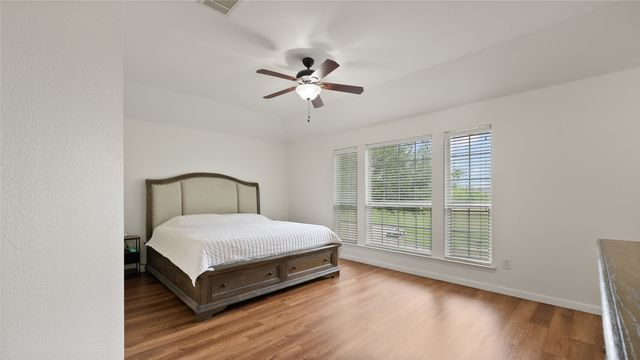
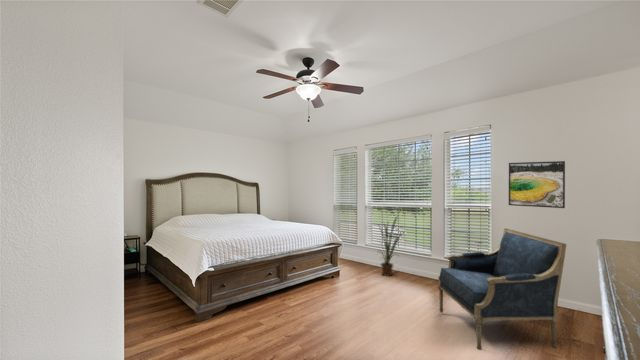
+ house plant (387, 245)
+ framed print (535, 184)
+ armchair (492, 281)
